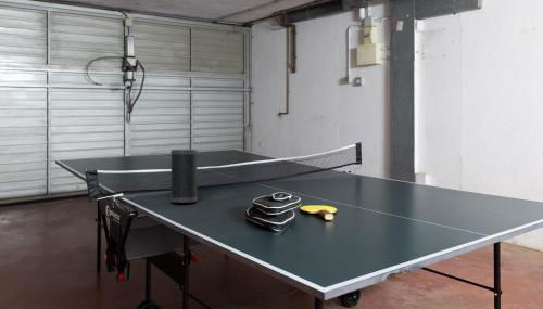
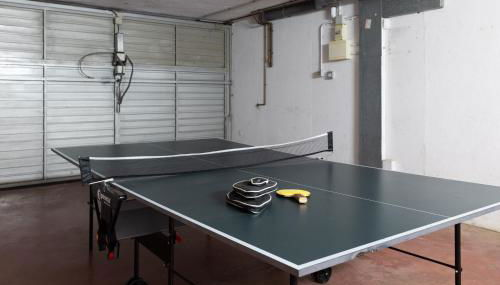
- speaker (184, 176)
